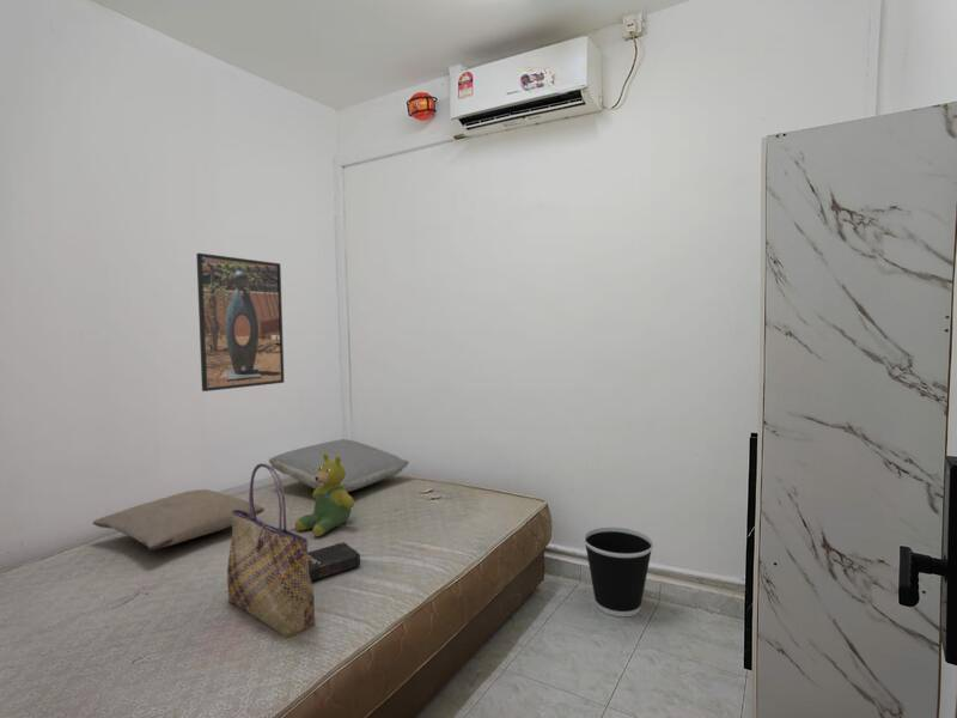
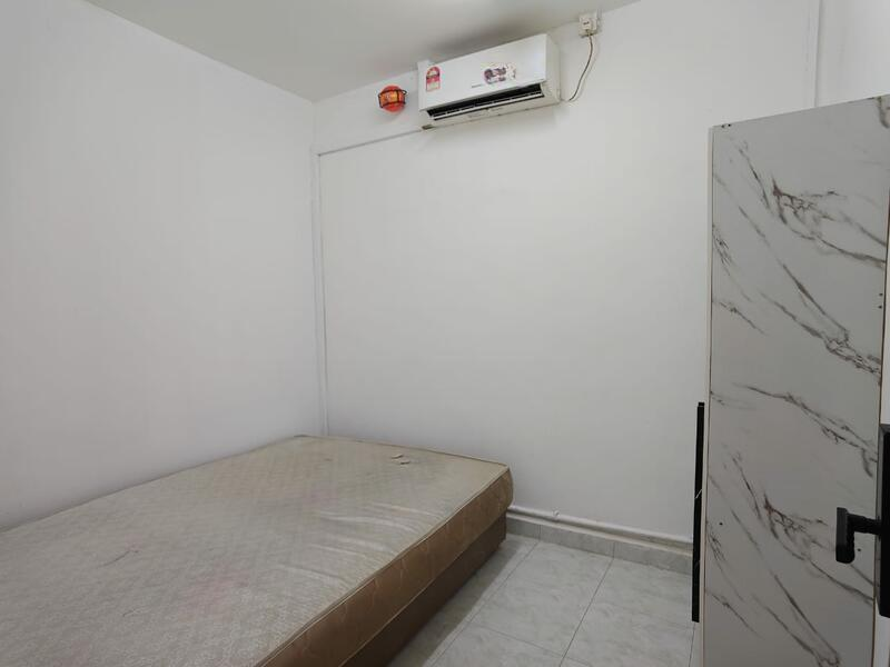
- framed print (243, 323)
- teddy bear (323, 492)
- tote bag (268, 538)
- pillow (181, 517)
- pillow (341, 463)
- wastebasket (617, 572)
- hardback book (324, 561)
